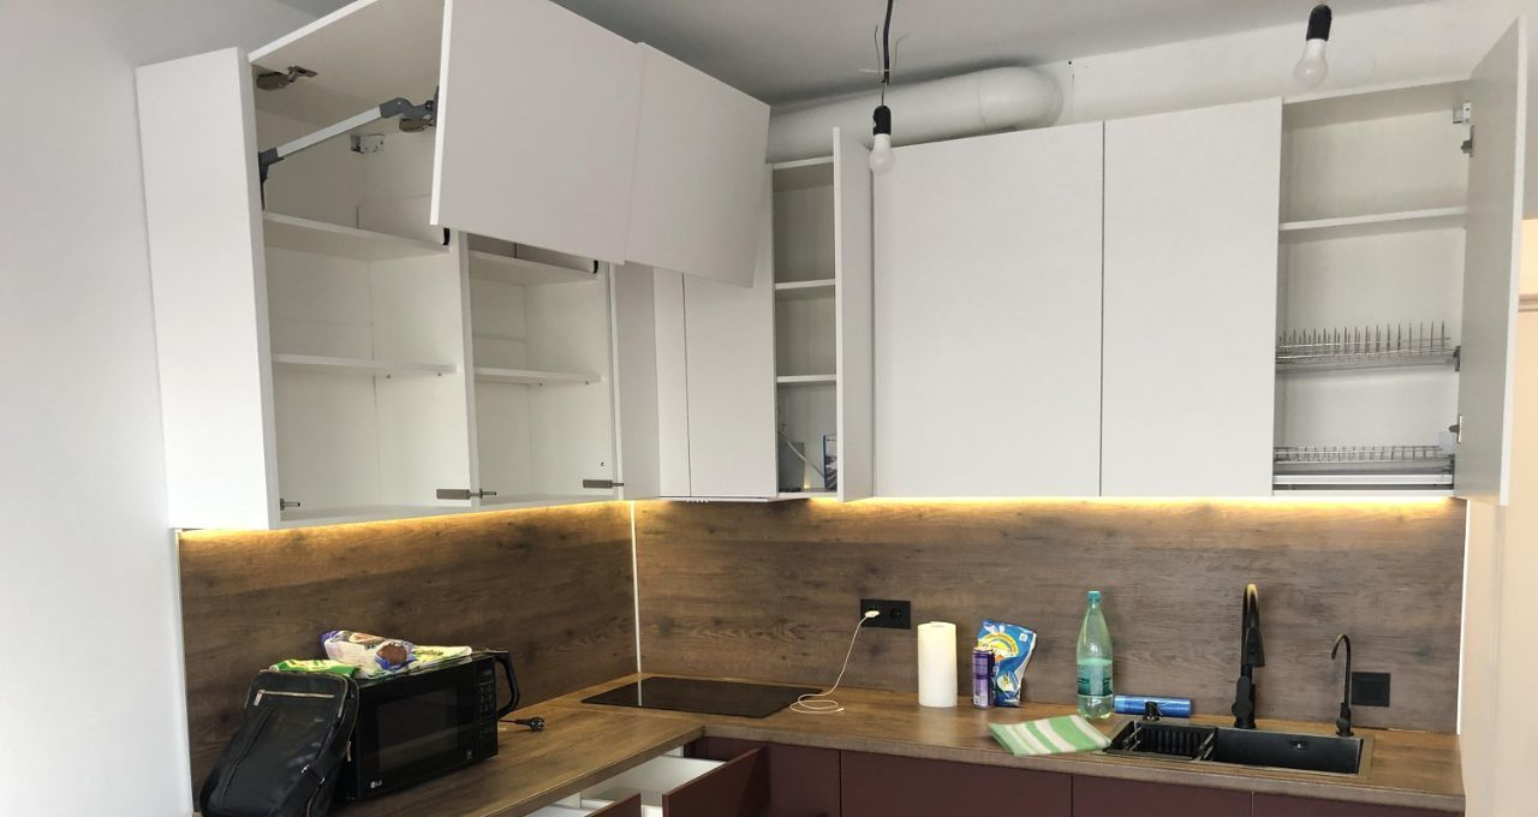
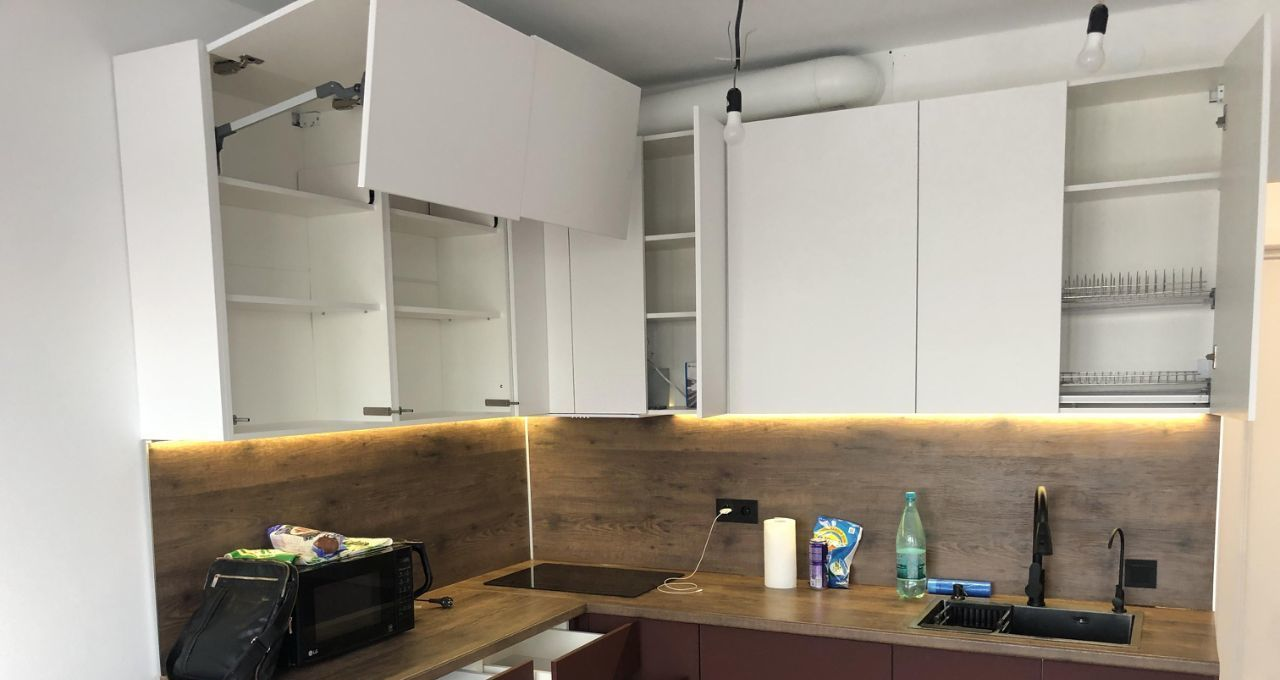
- dish towel (1048, 735)
